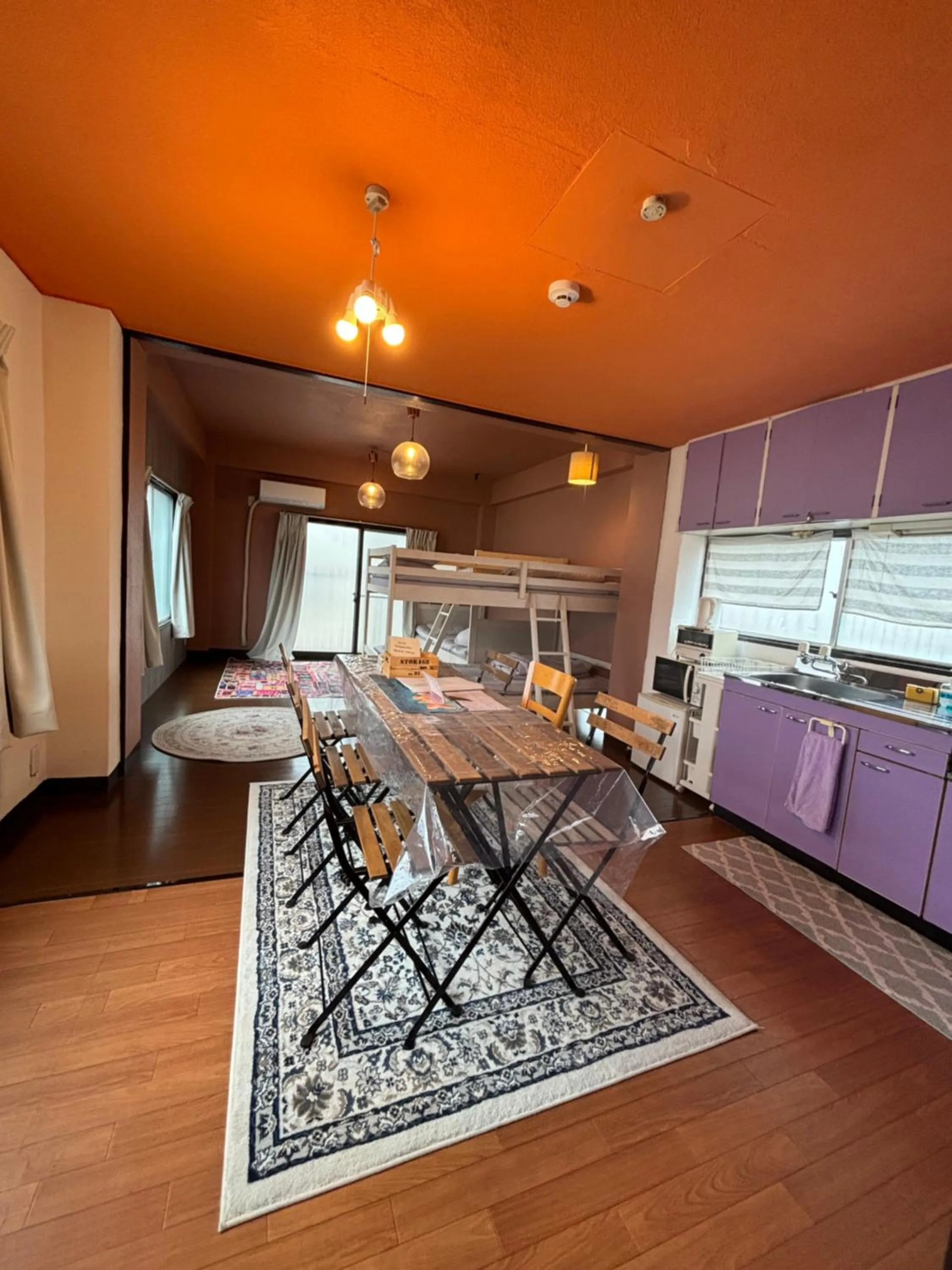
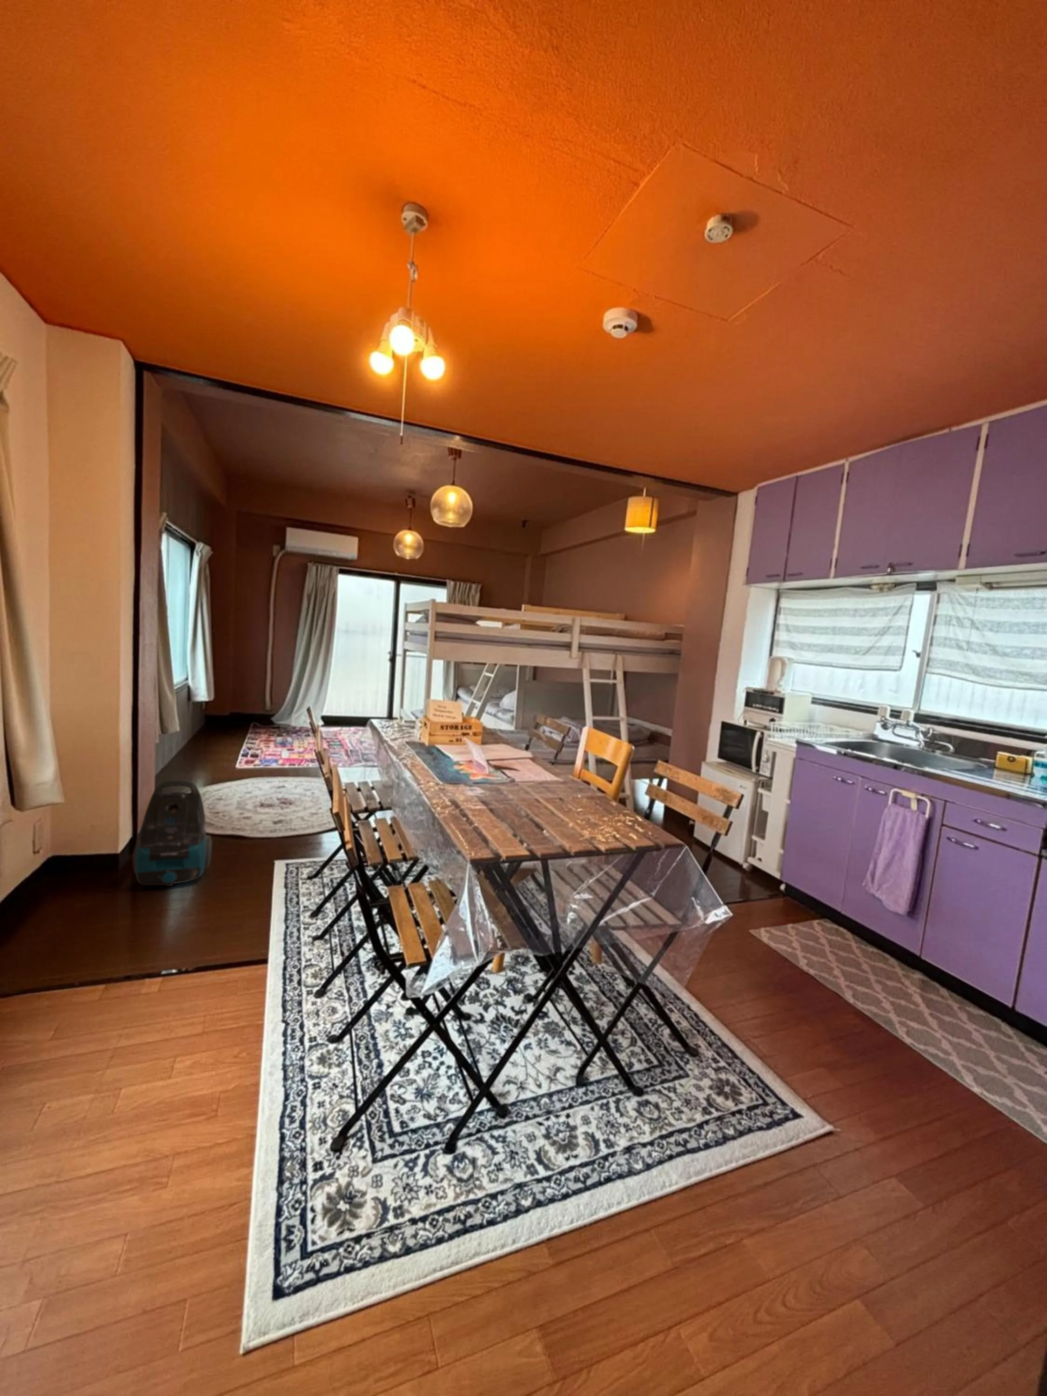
+ vacuum cleaner (173, 831)
